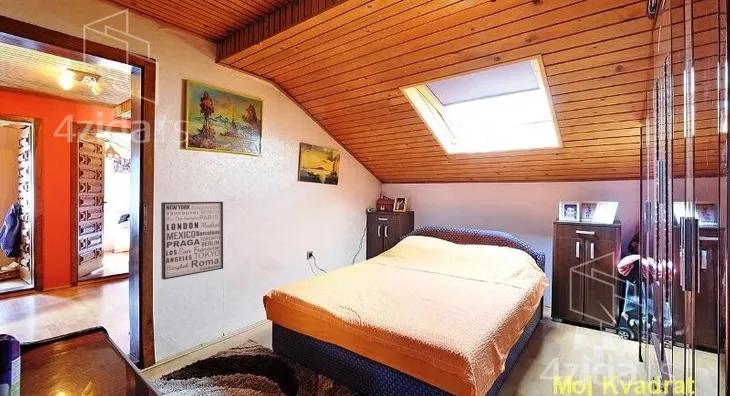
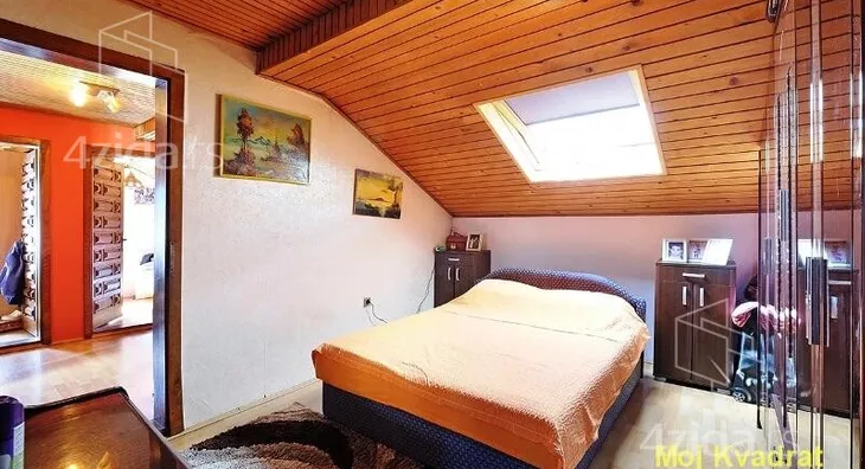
- wall art (194, 237)
